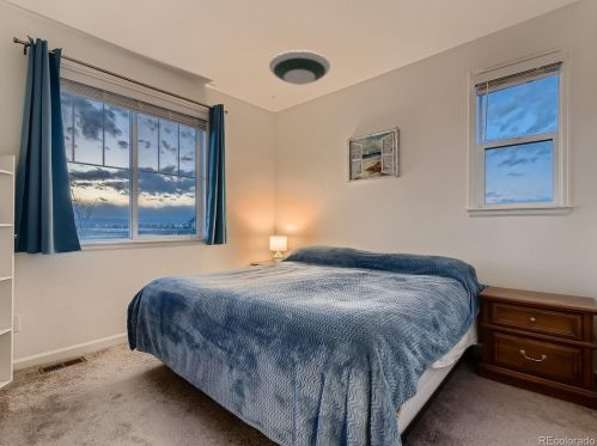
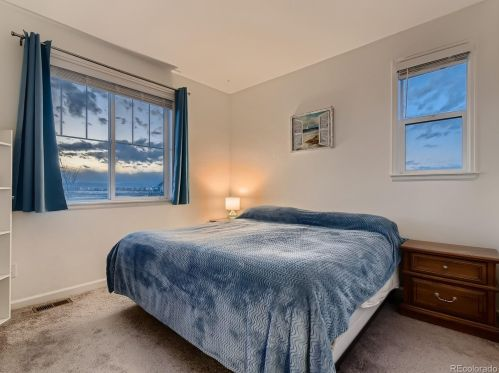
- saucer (299, 74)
